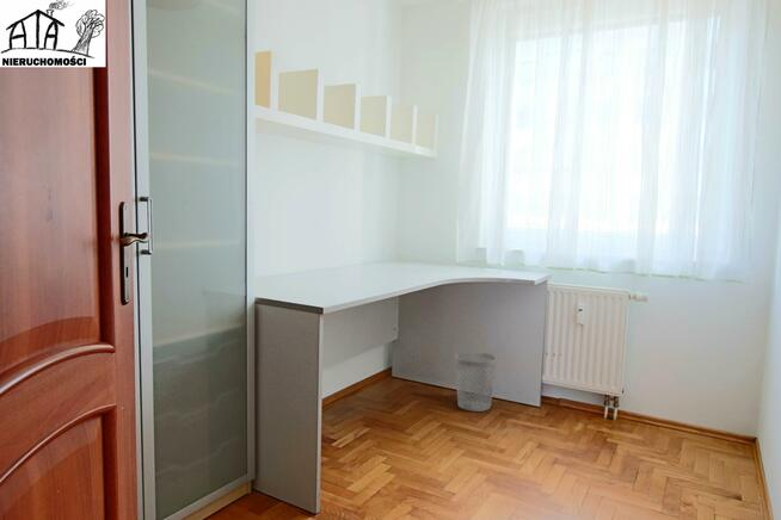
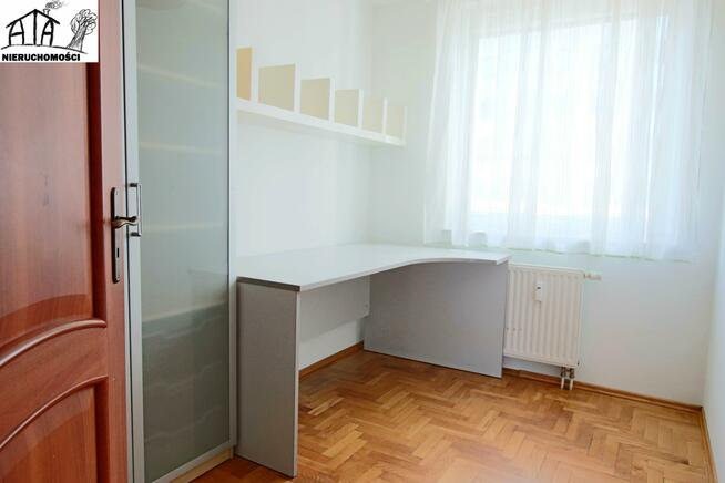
- wastebasket (475, 380)
